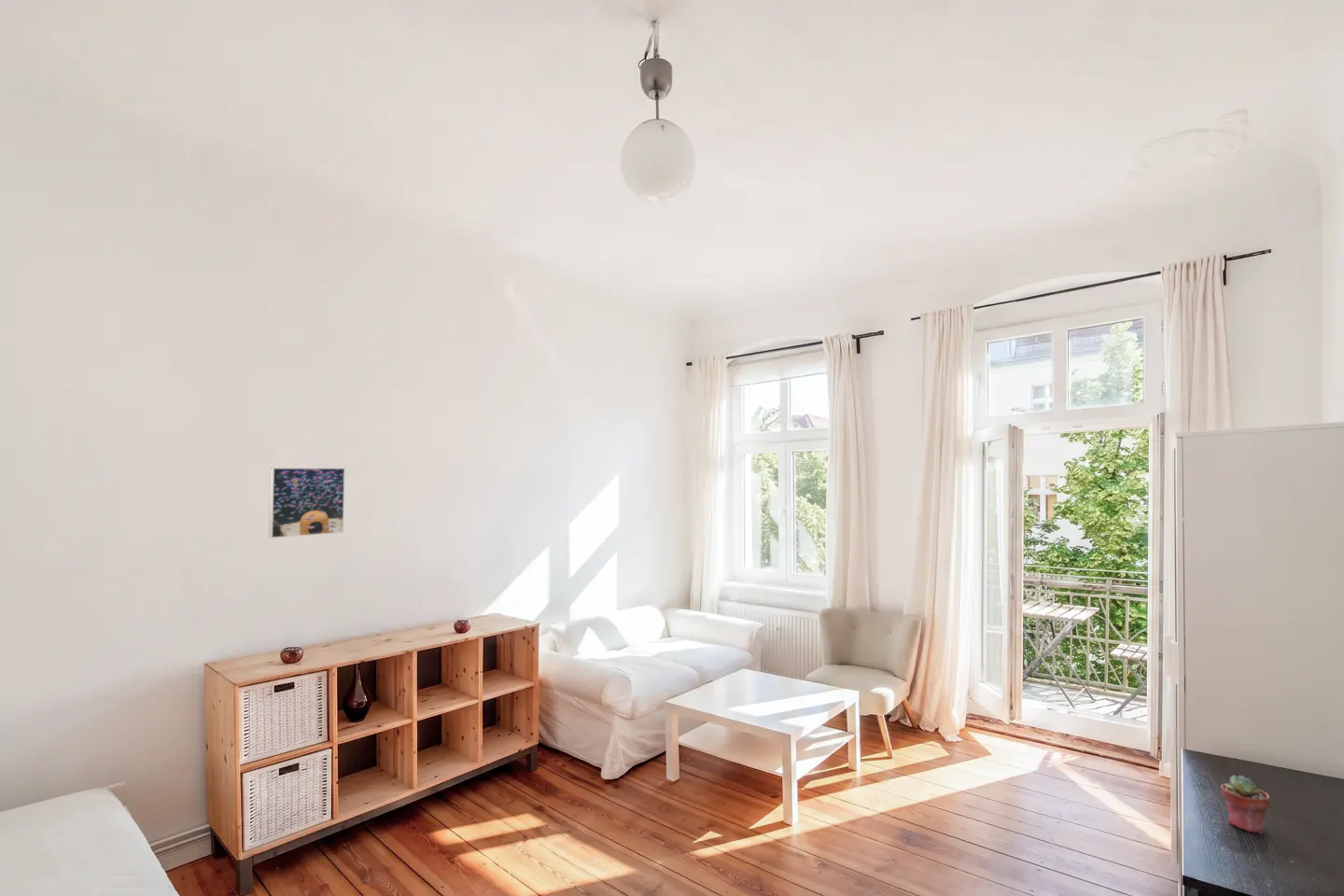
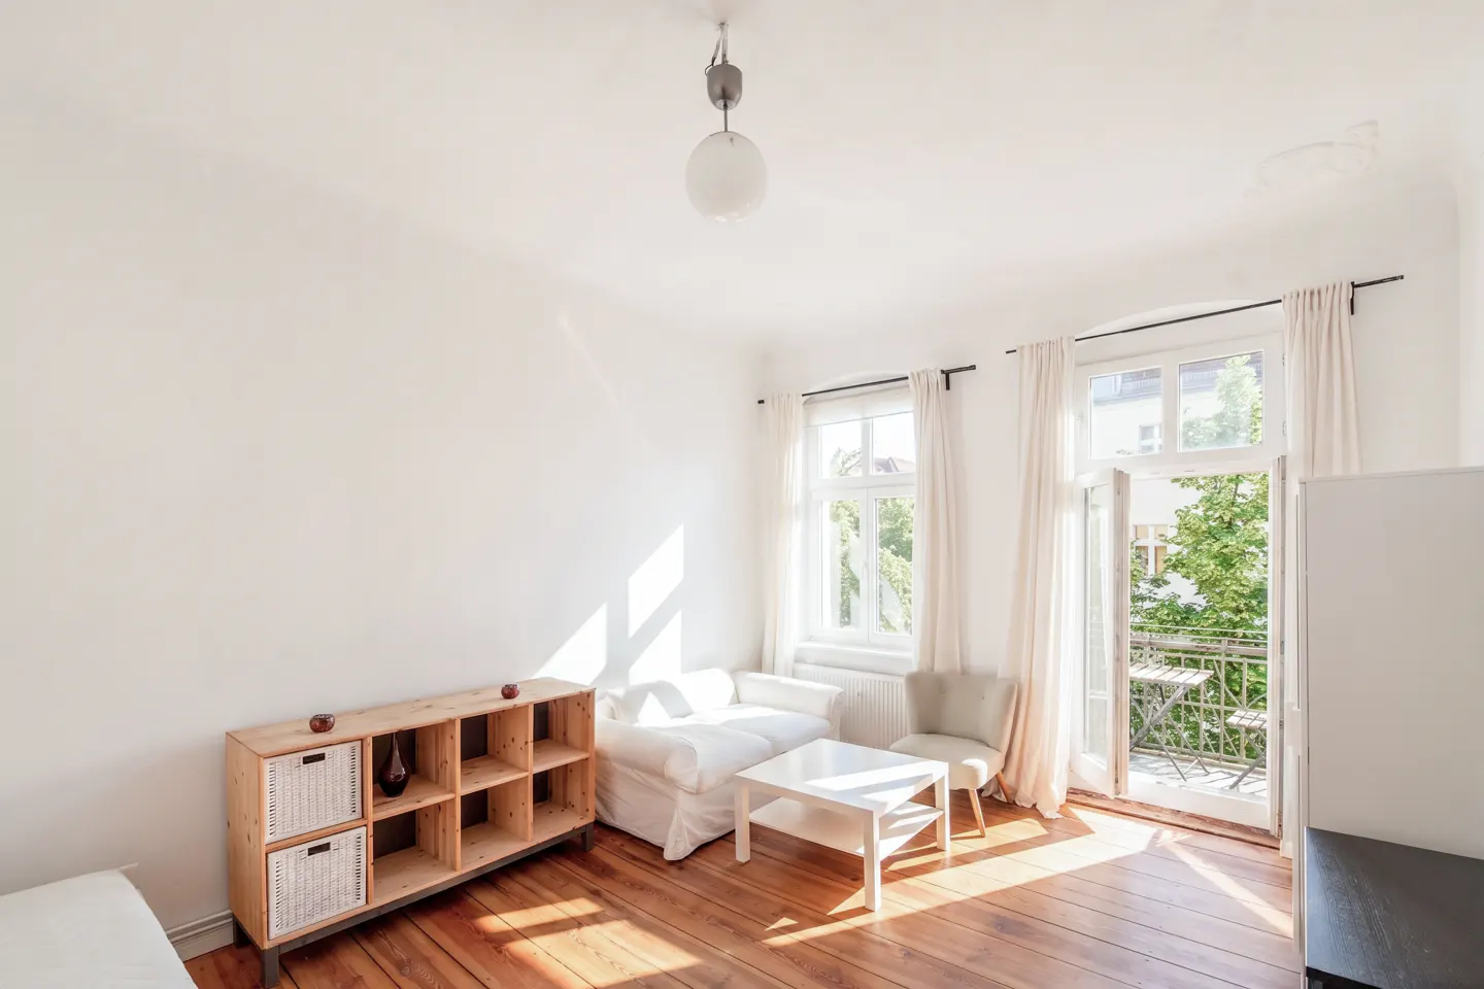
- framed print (308, 501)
- potted succulent (1245, 801)
